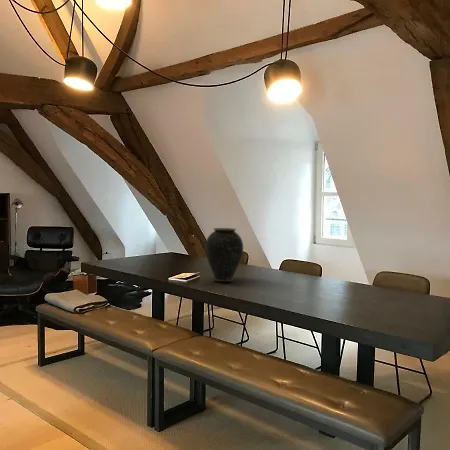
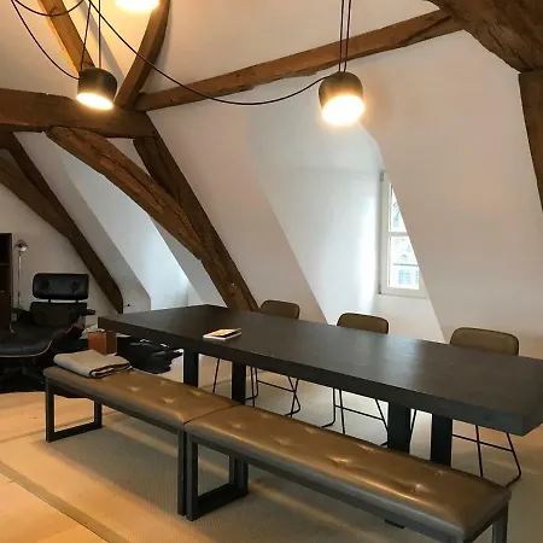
- vase (224, 254)
